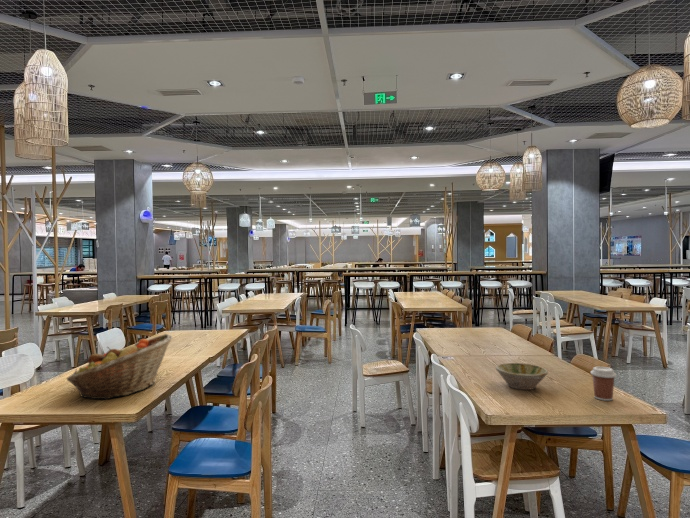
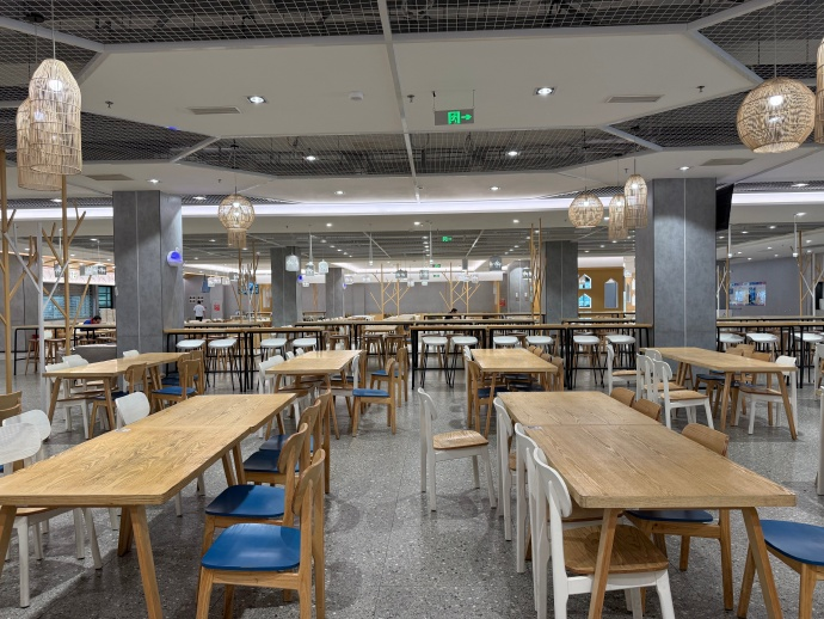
- bowl (521, 377)
- coffee cup (603, 383)
- fruit basket (124, 363)
